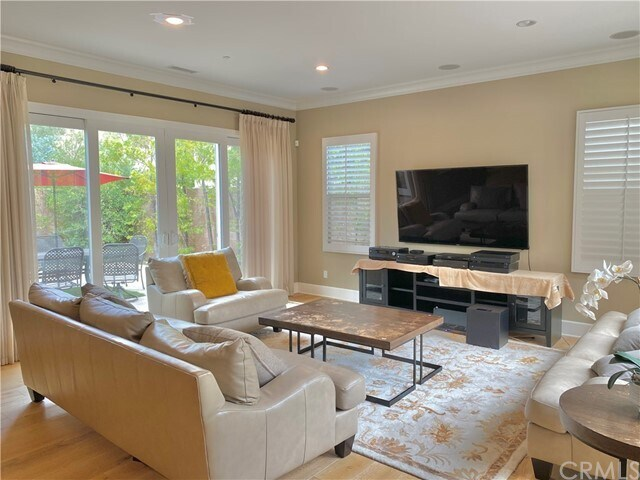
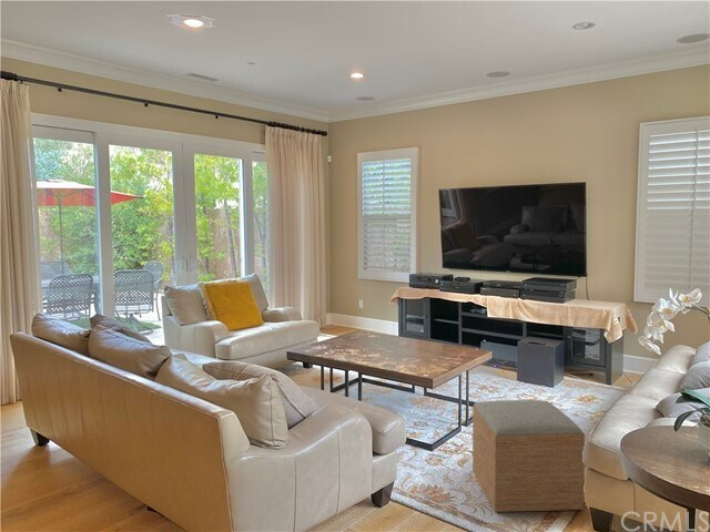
+ ottoman (525, 449)
